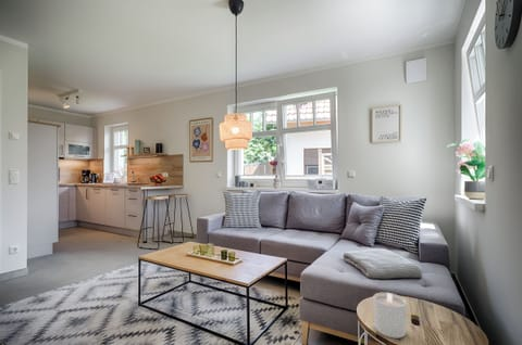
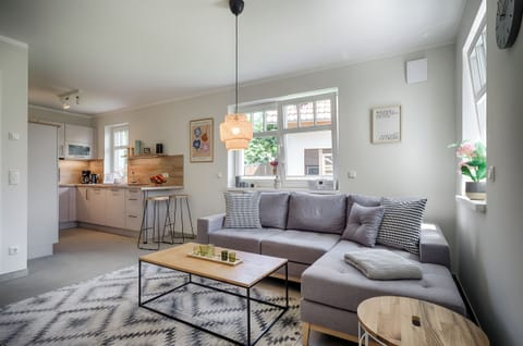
- candle (389, 311)
